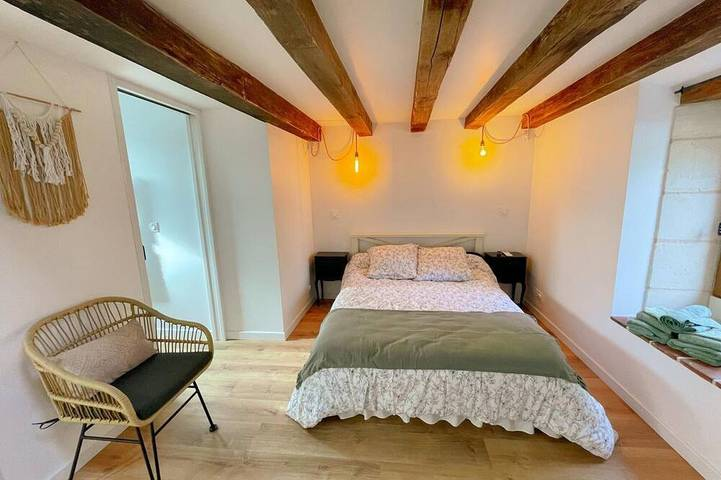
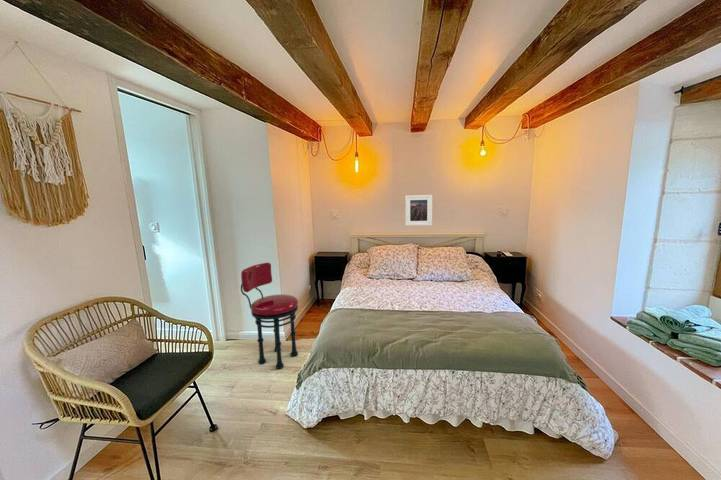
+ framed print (418, 210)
+ stool (271, 312)
